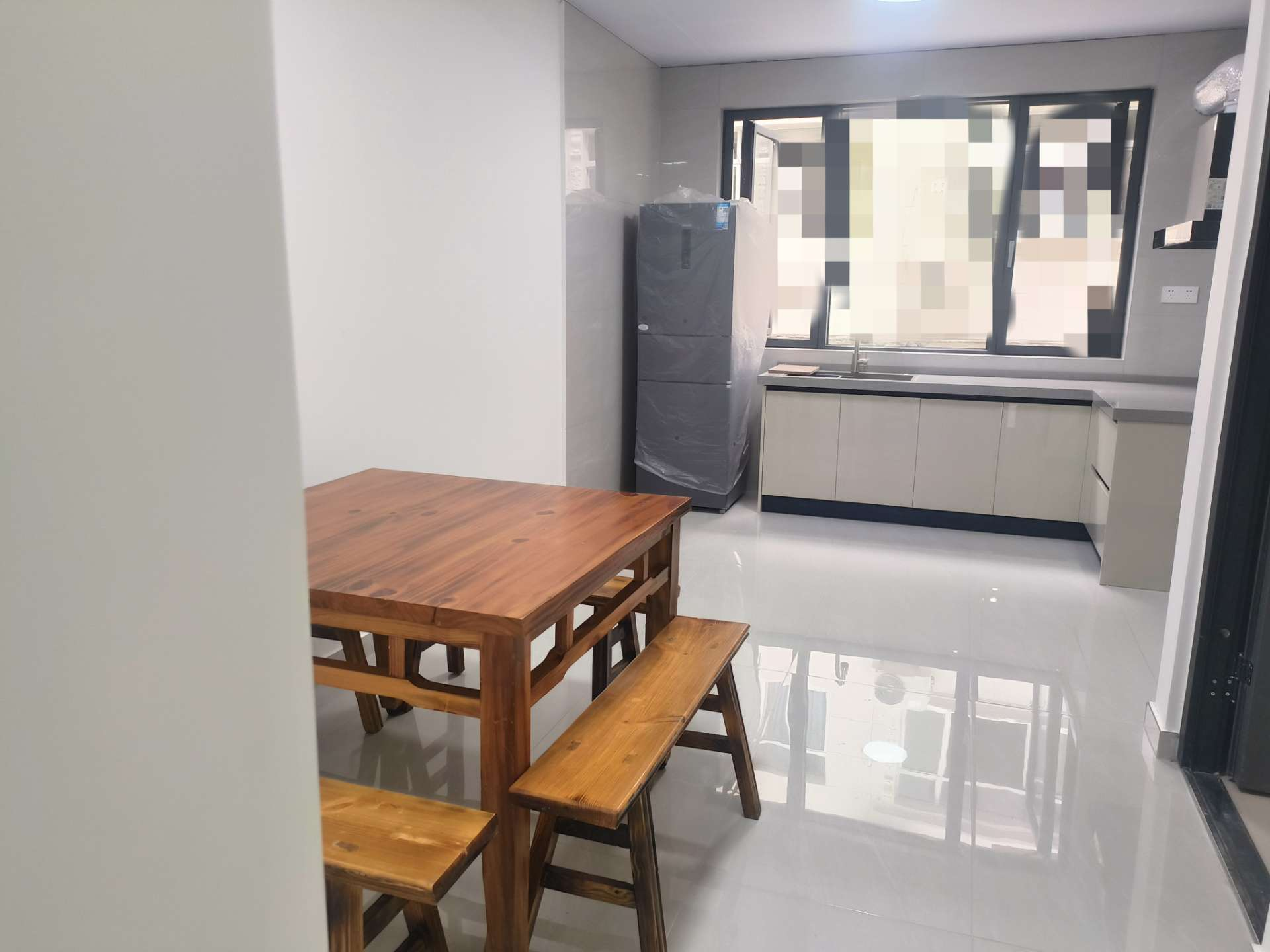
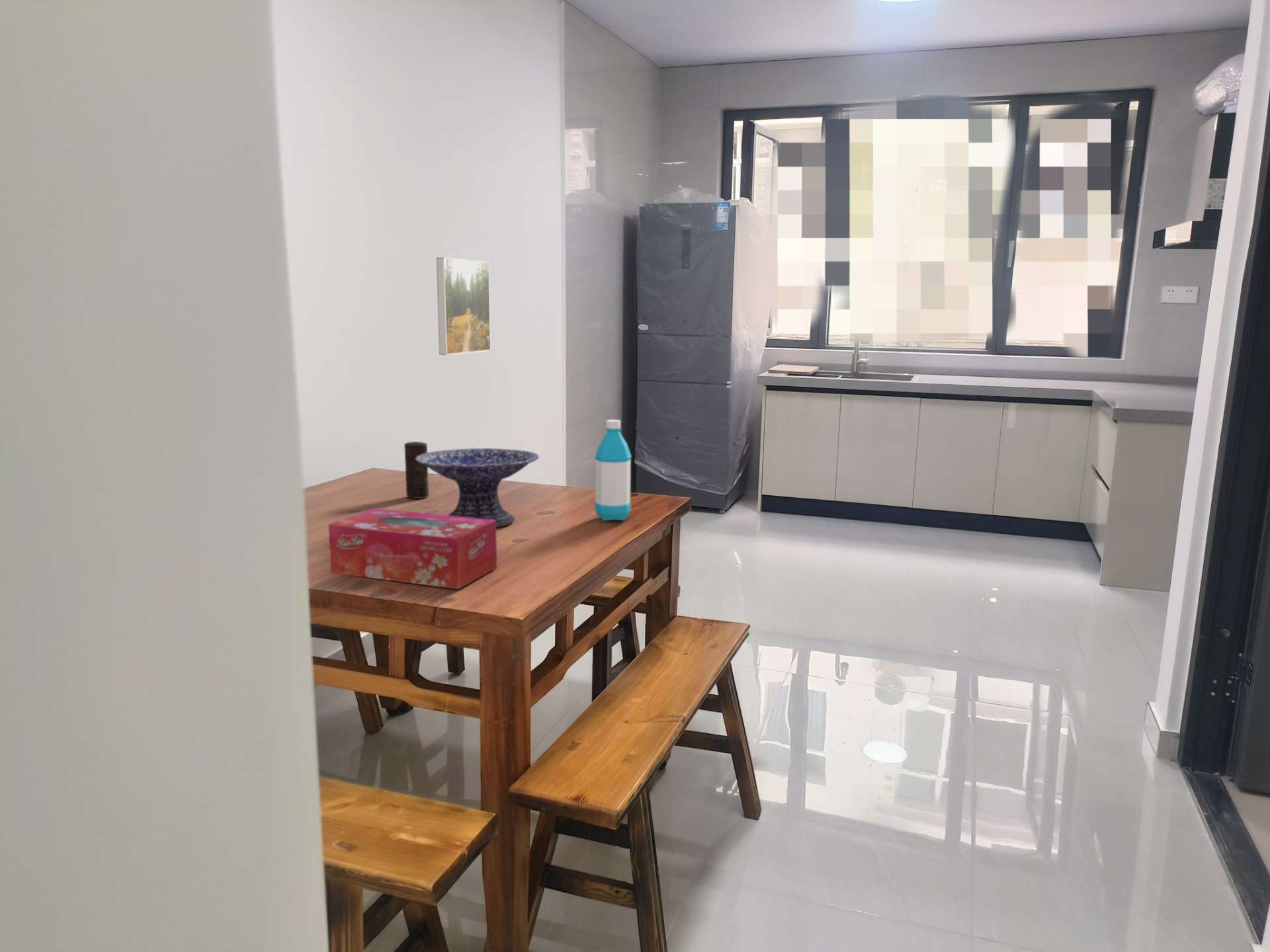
+ tissue box (414, 546)
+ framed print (465, 306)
+ candle (417, 469)
+ decorative bowl (478, 488)
+ water bottle (613, 469)
